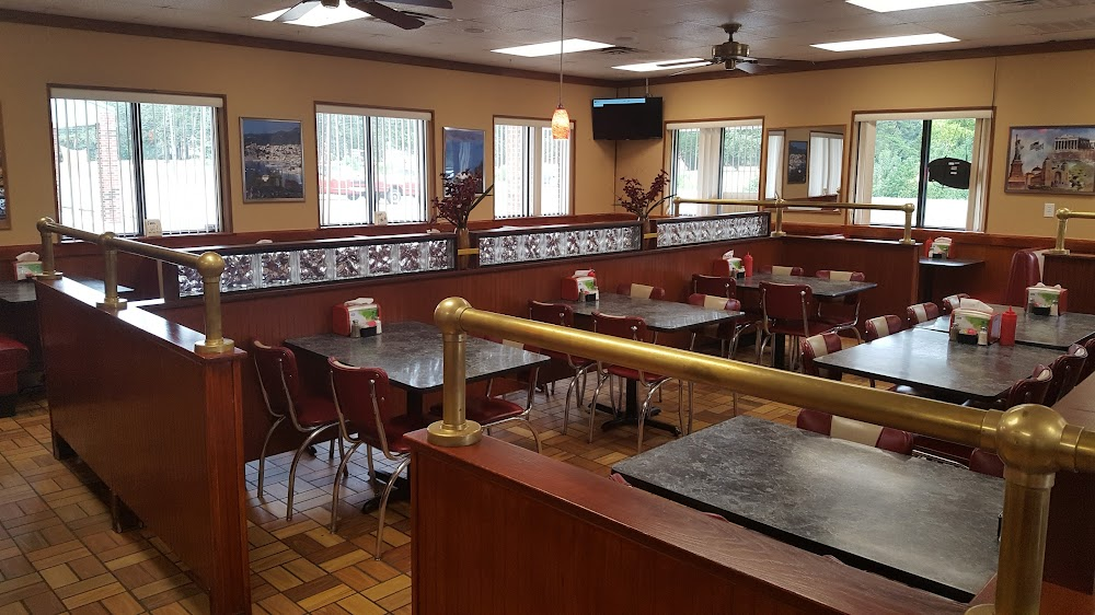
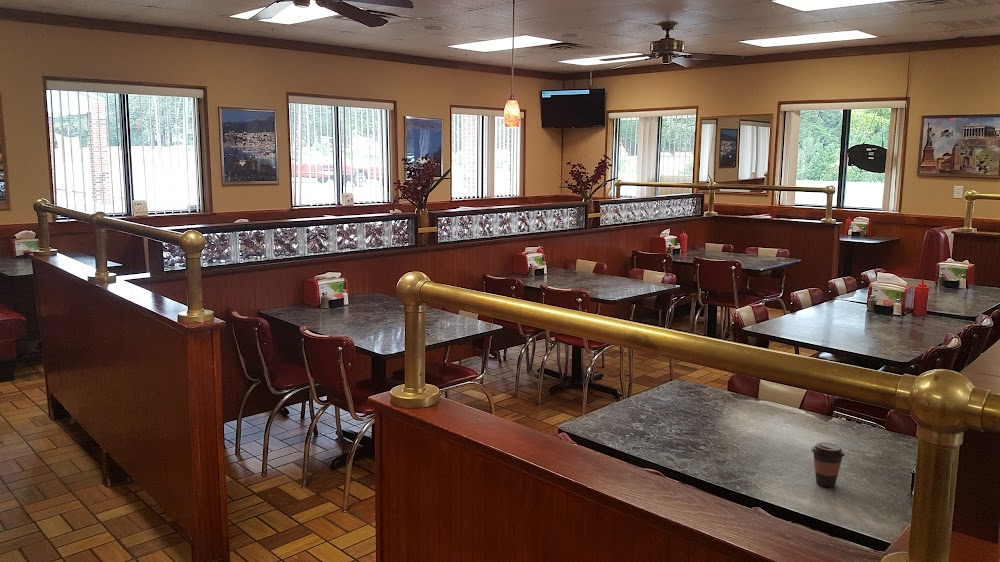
+ coffee cup (826, 465)
